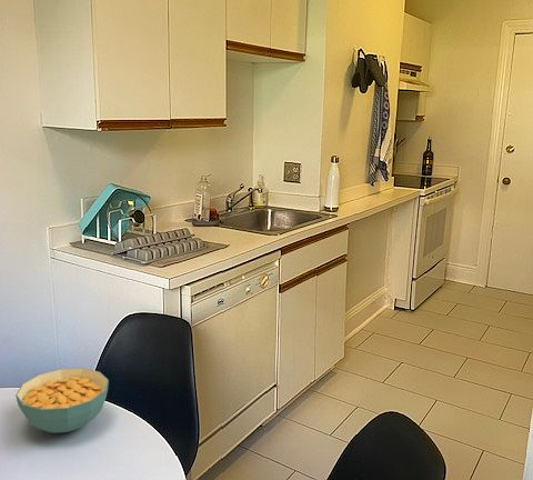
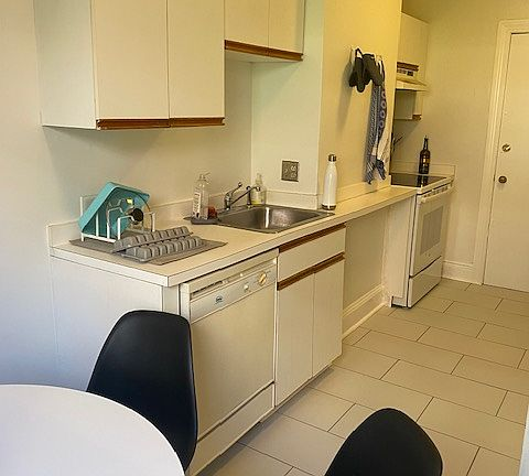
- cereal bowl (64, 406)
